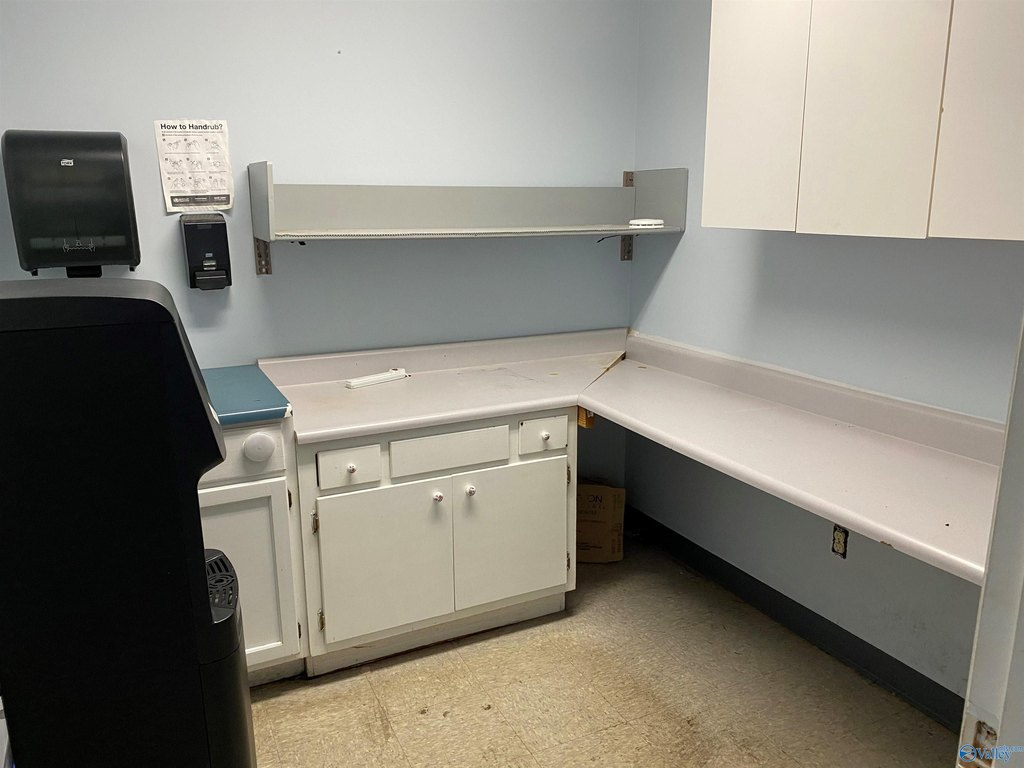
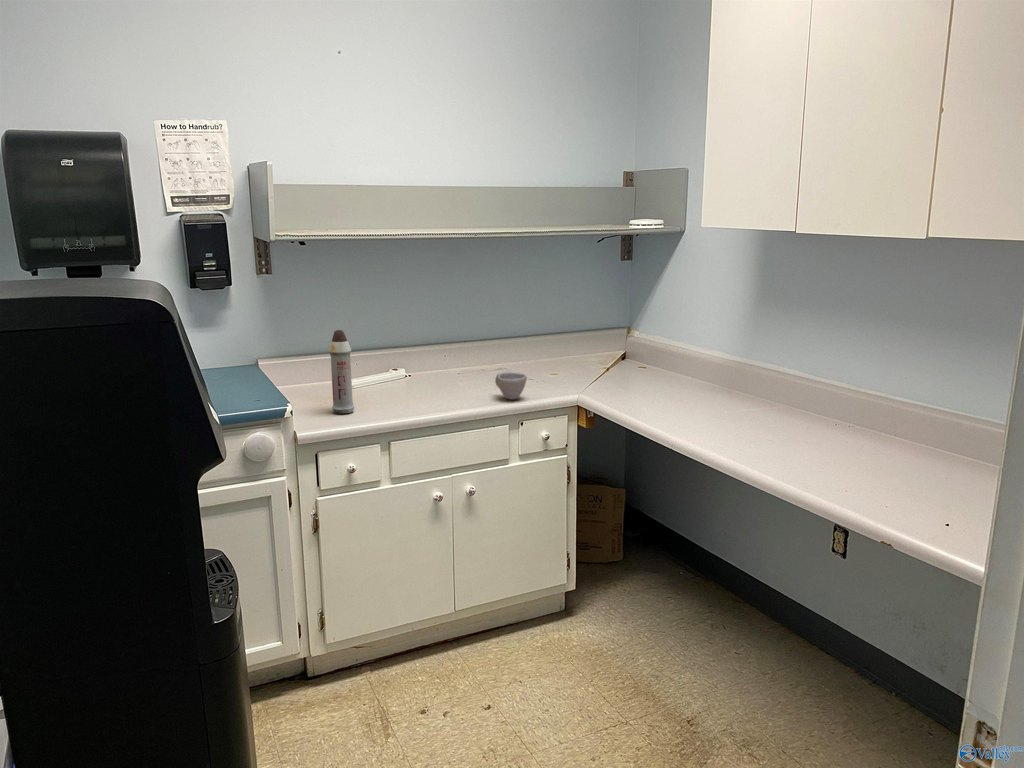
+ spray bottle (341, 371)
+ cup (508, 386)
